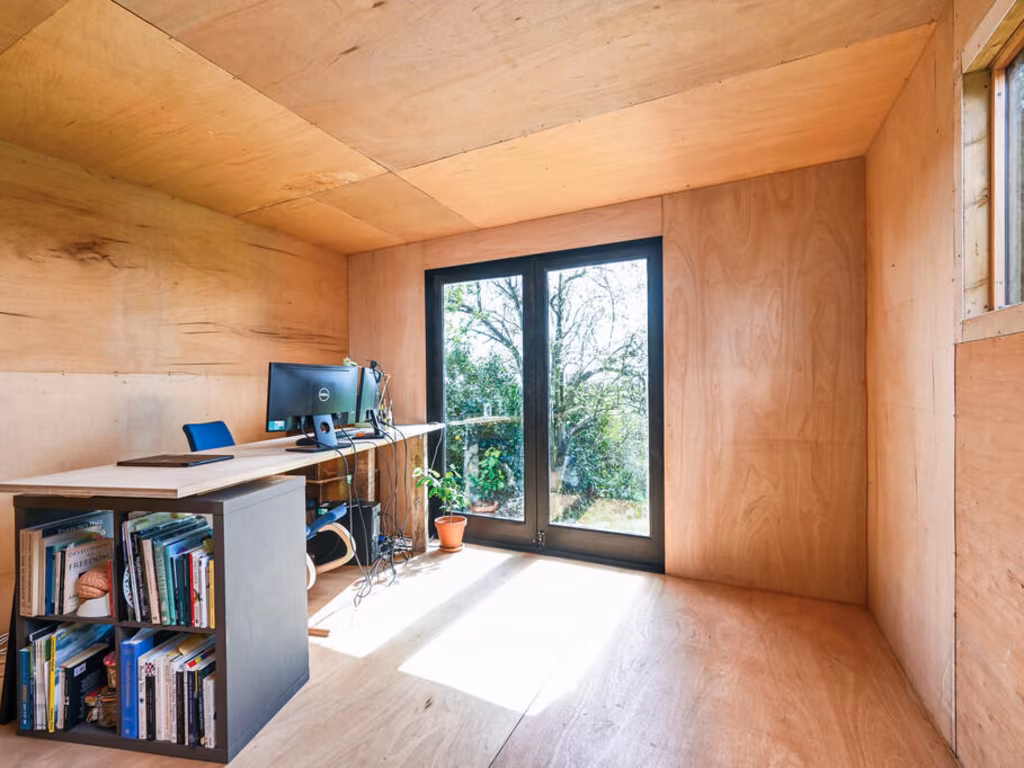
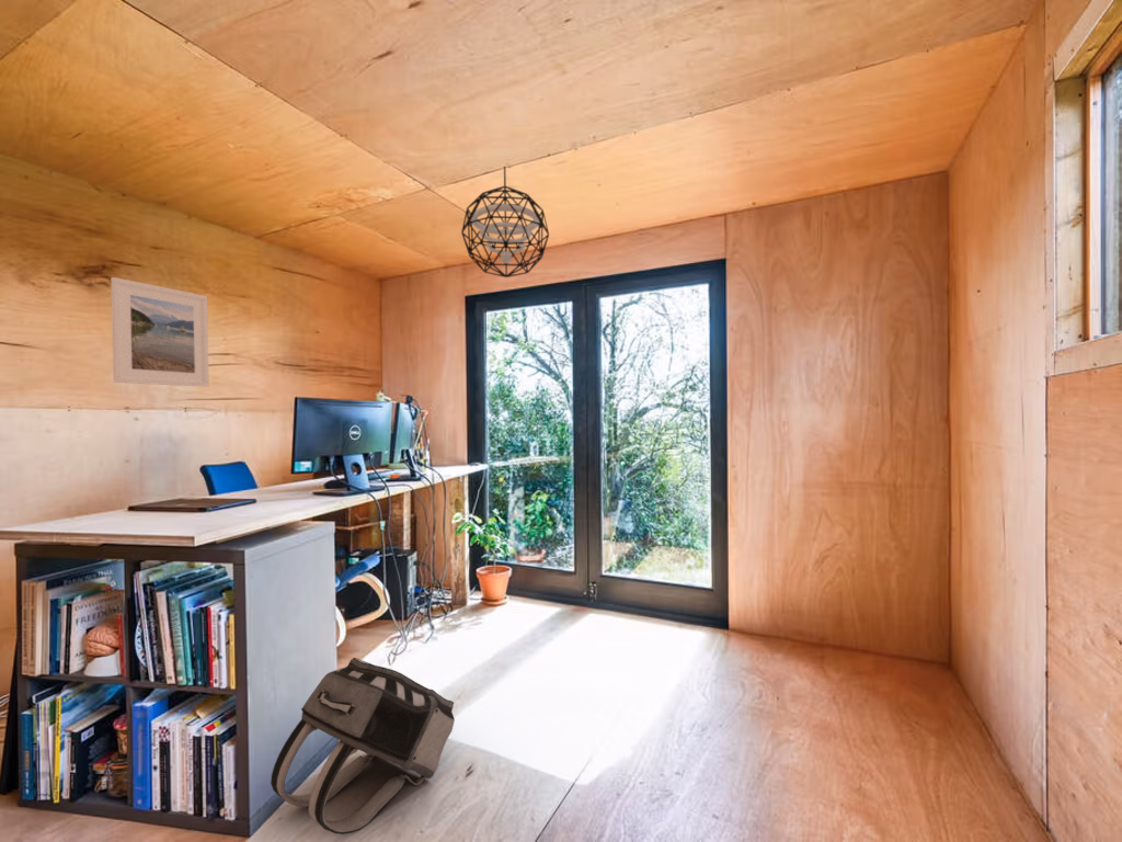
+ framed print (163, 335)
+ backpack (371, 721)
+ pendant light (505, 221)
